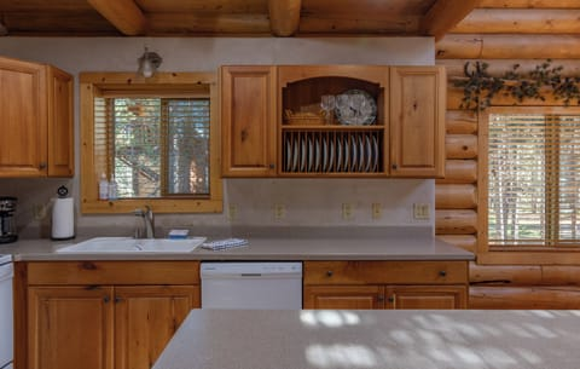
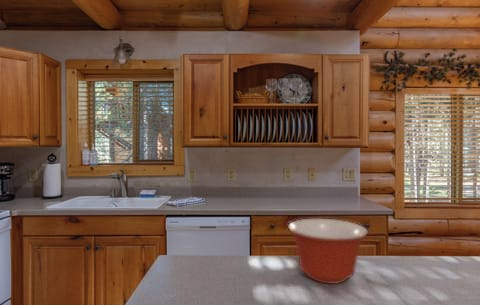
+ mixing bowl (326, 251)
